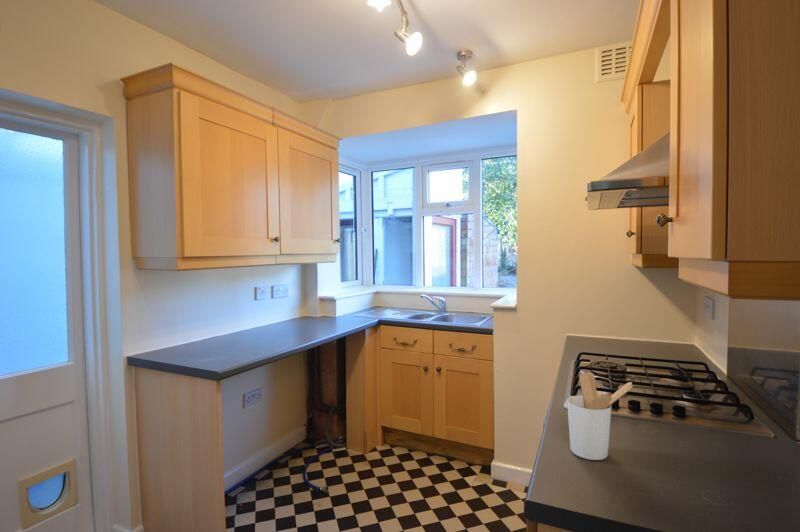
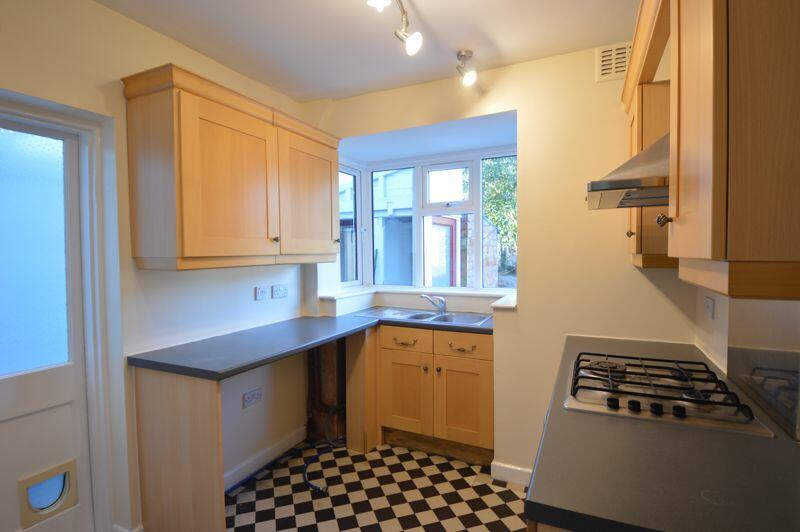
- utensil holder (600, 416)
